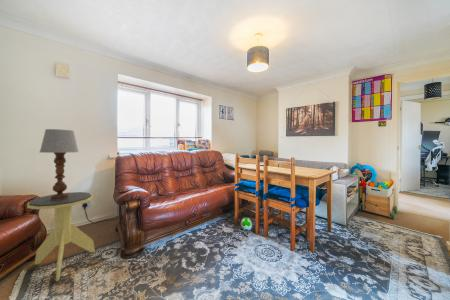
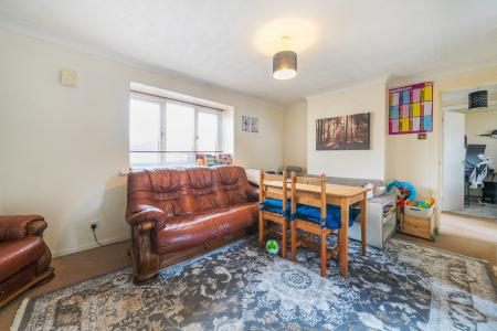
- table lamp (60, 163)
- side table (61, 231)
